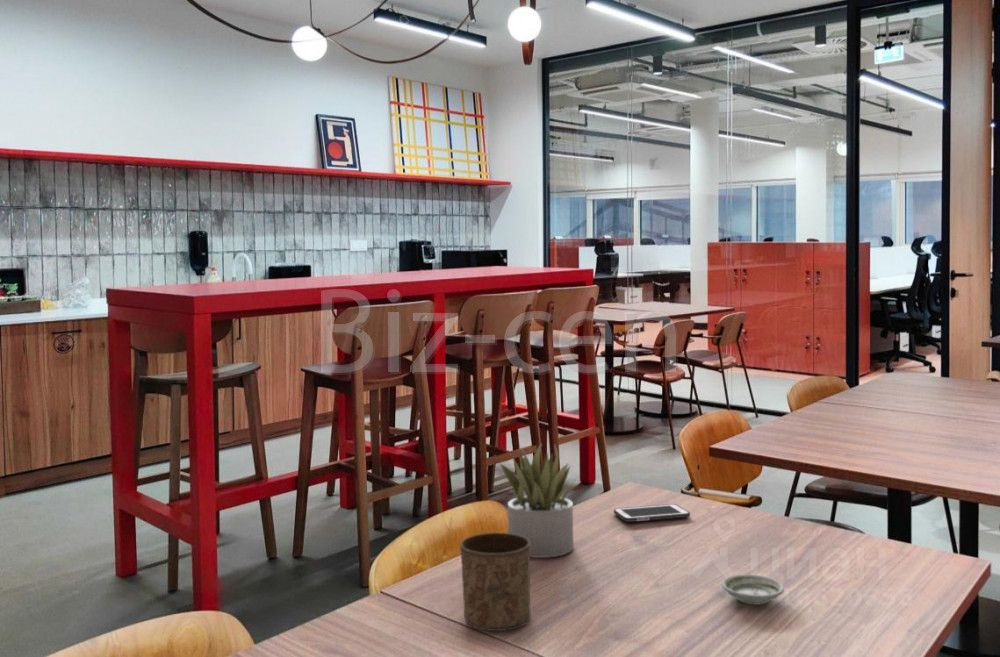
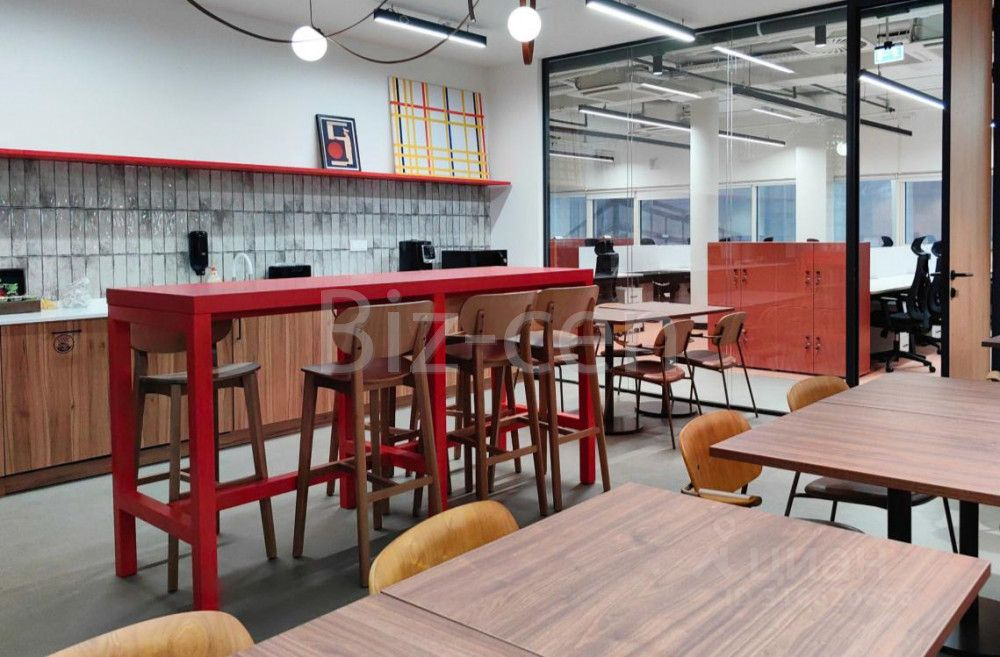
- cell phone (651, 513)
- succulent plant (539, 495)
- saucer (752, 591)
- cup (495, 580)
